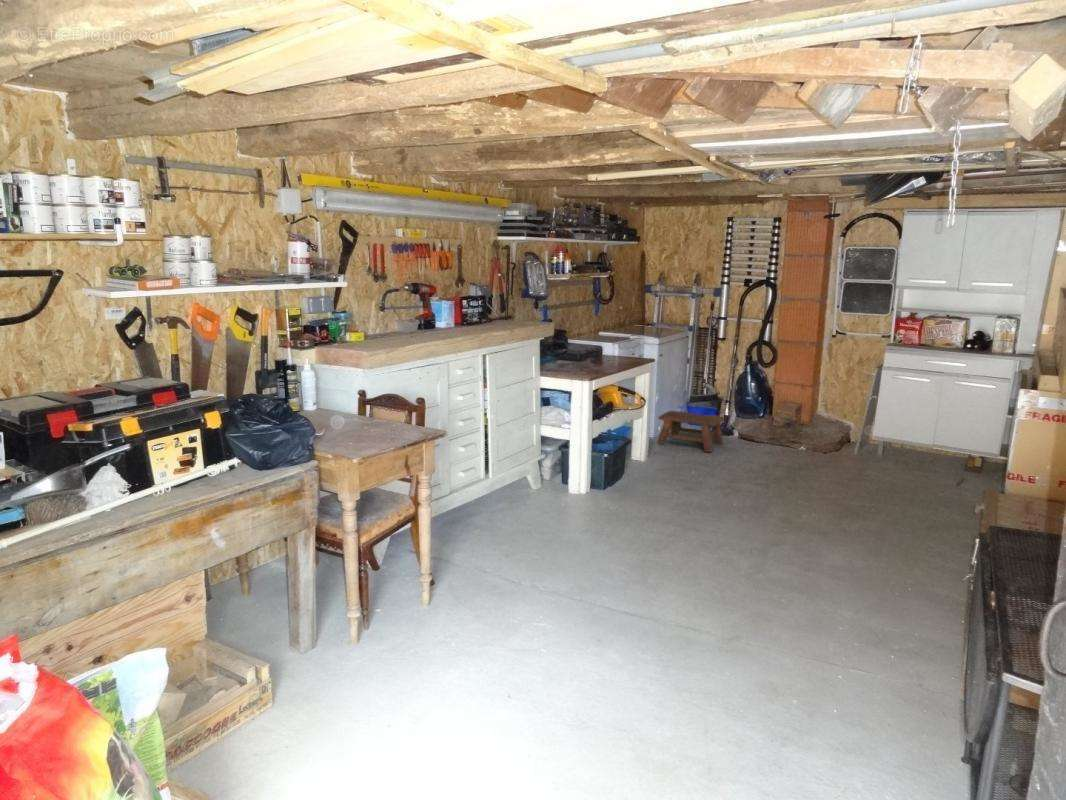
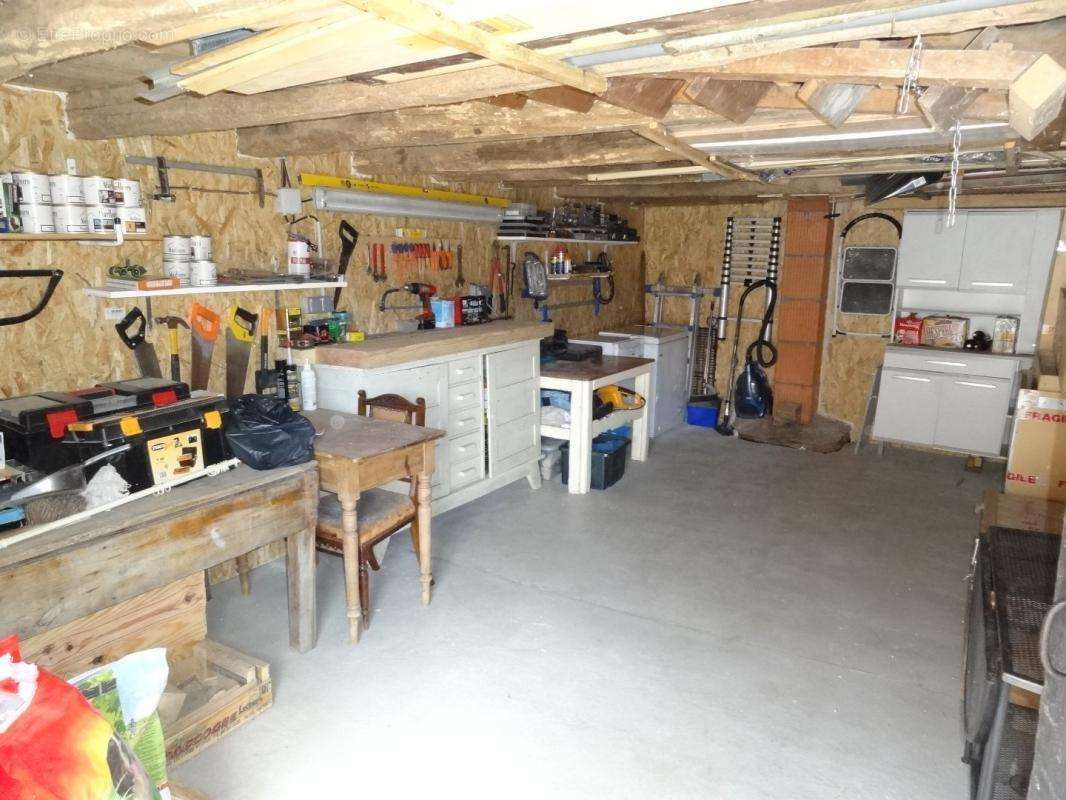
- stool (691, 429)
